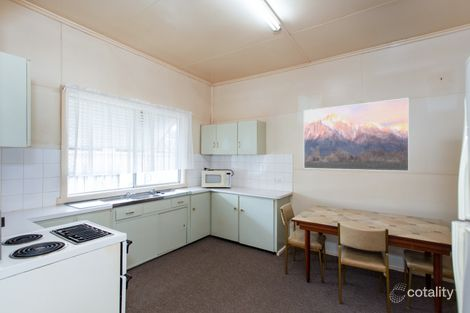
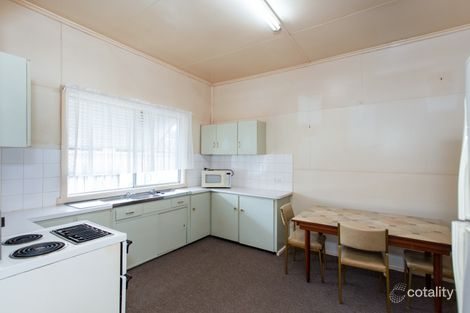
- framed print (350, 137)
